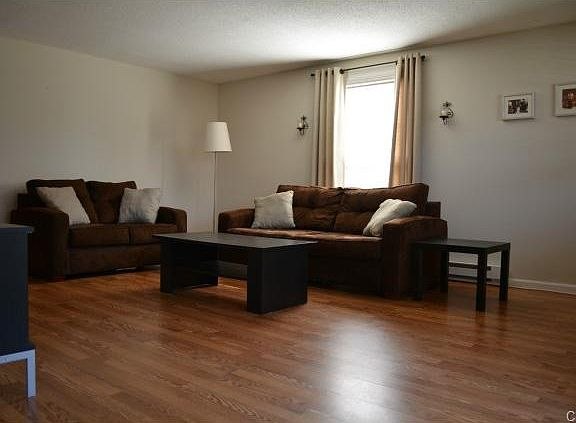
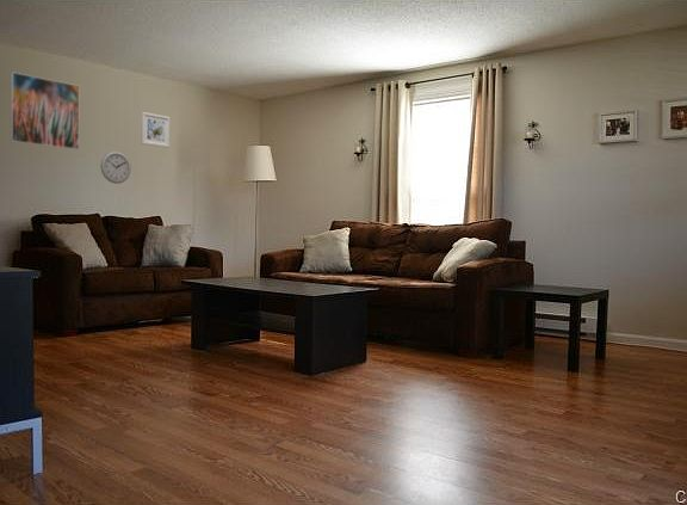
+ wall clock (116, 167)
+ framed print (45, 112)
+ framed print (155, 130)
